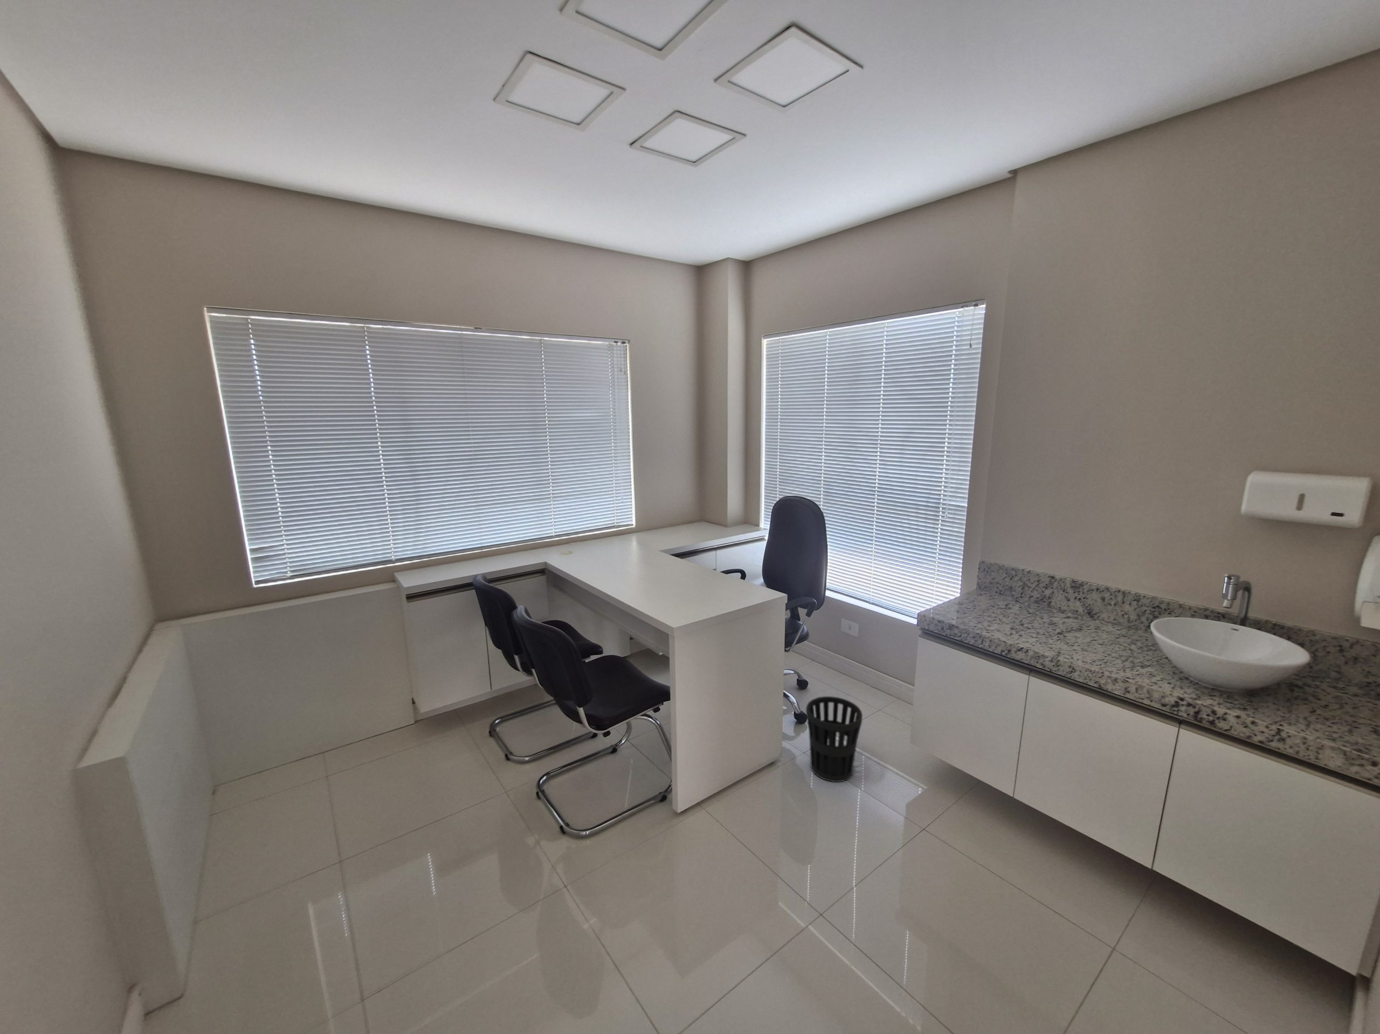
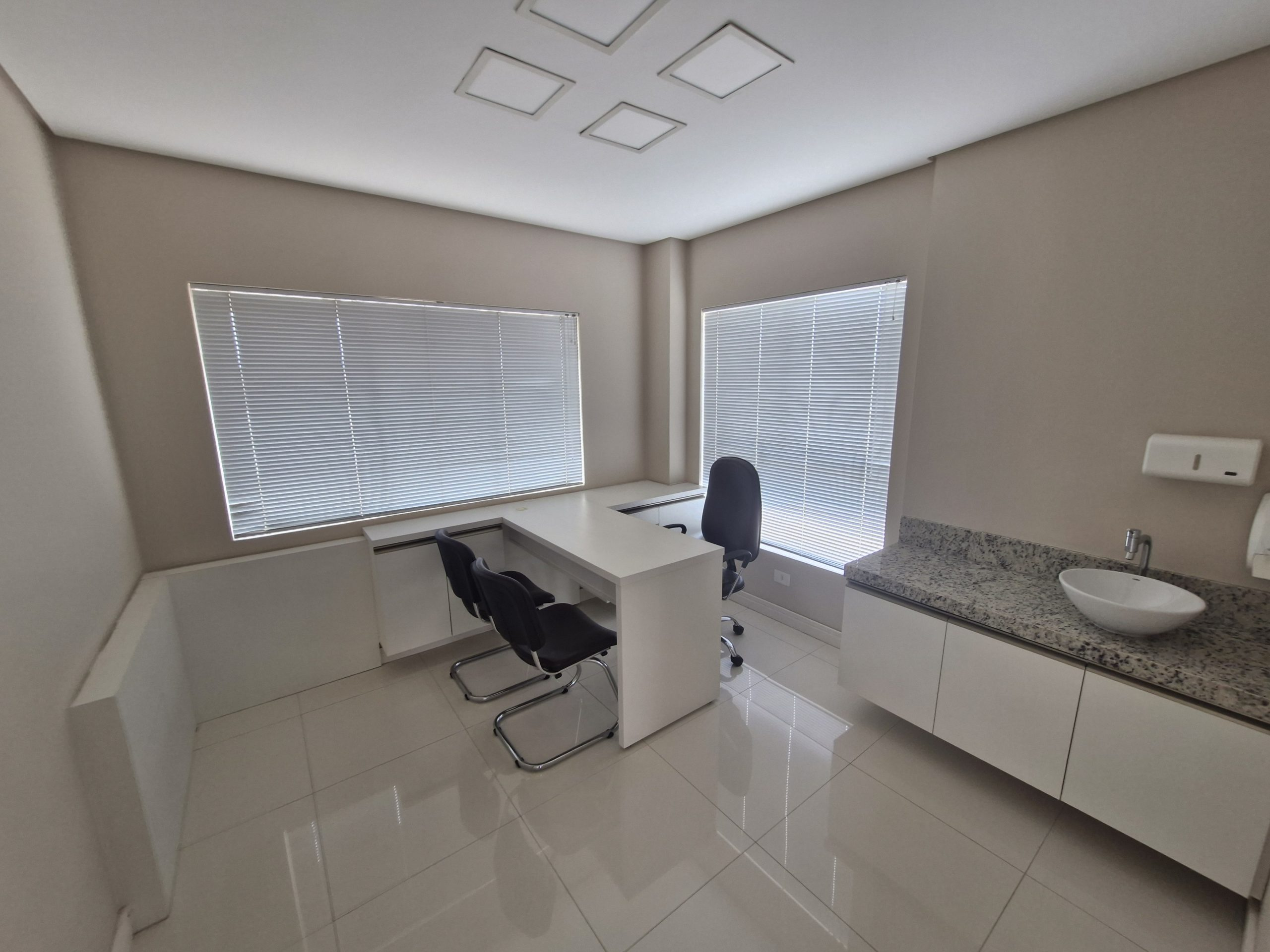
- wastebasket (832, 739)
